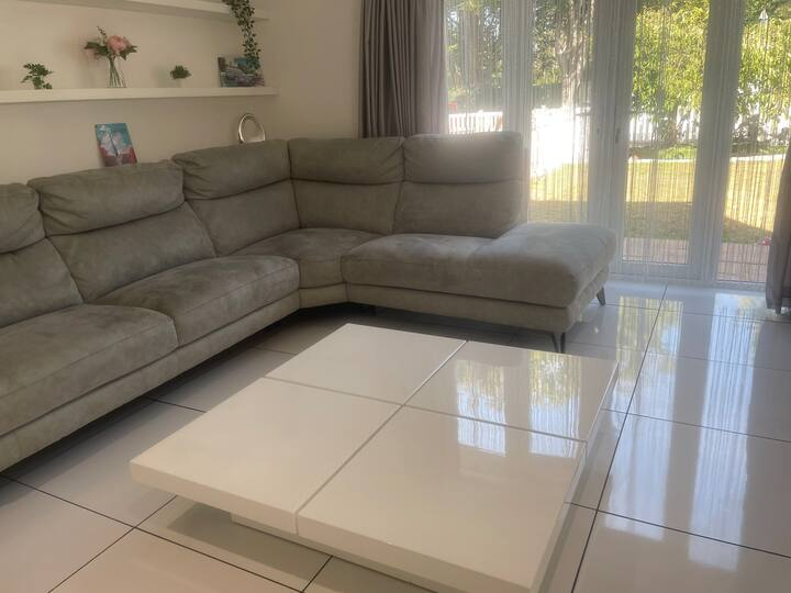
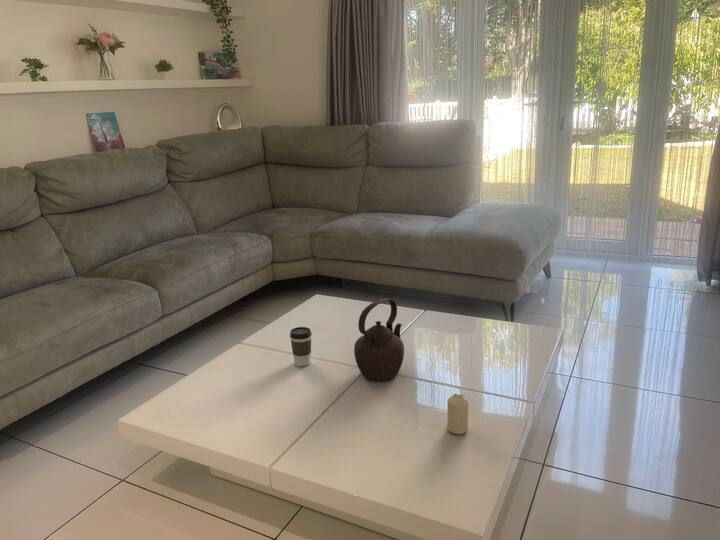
+ coffee cup (301, 346)
+ teapot (382, 336)
+ candle (457, 412)
